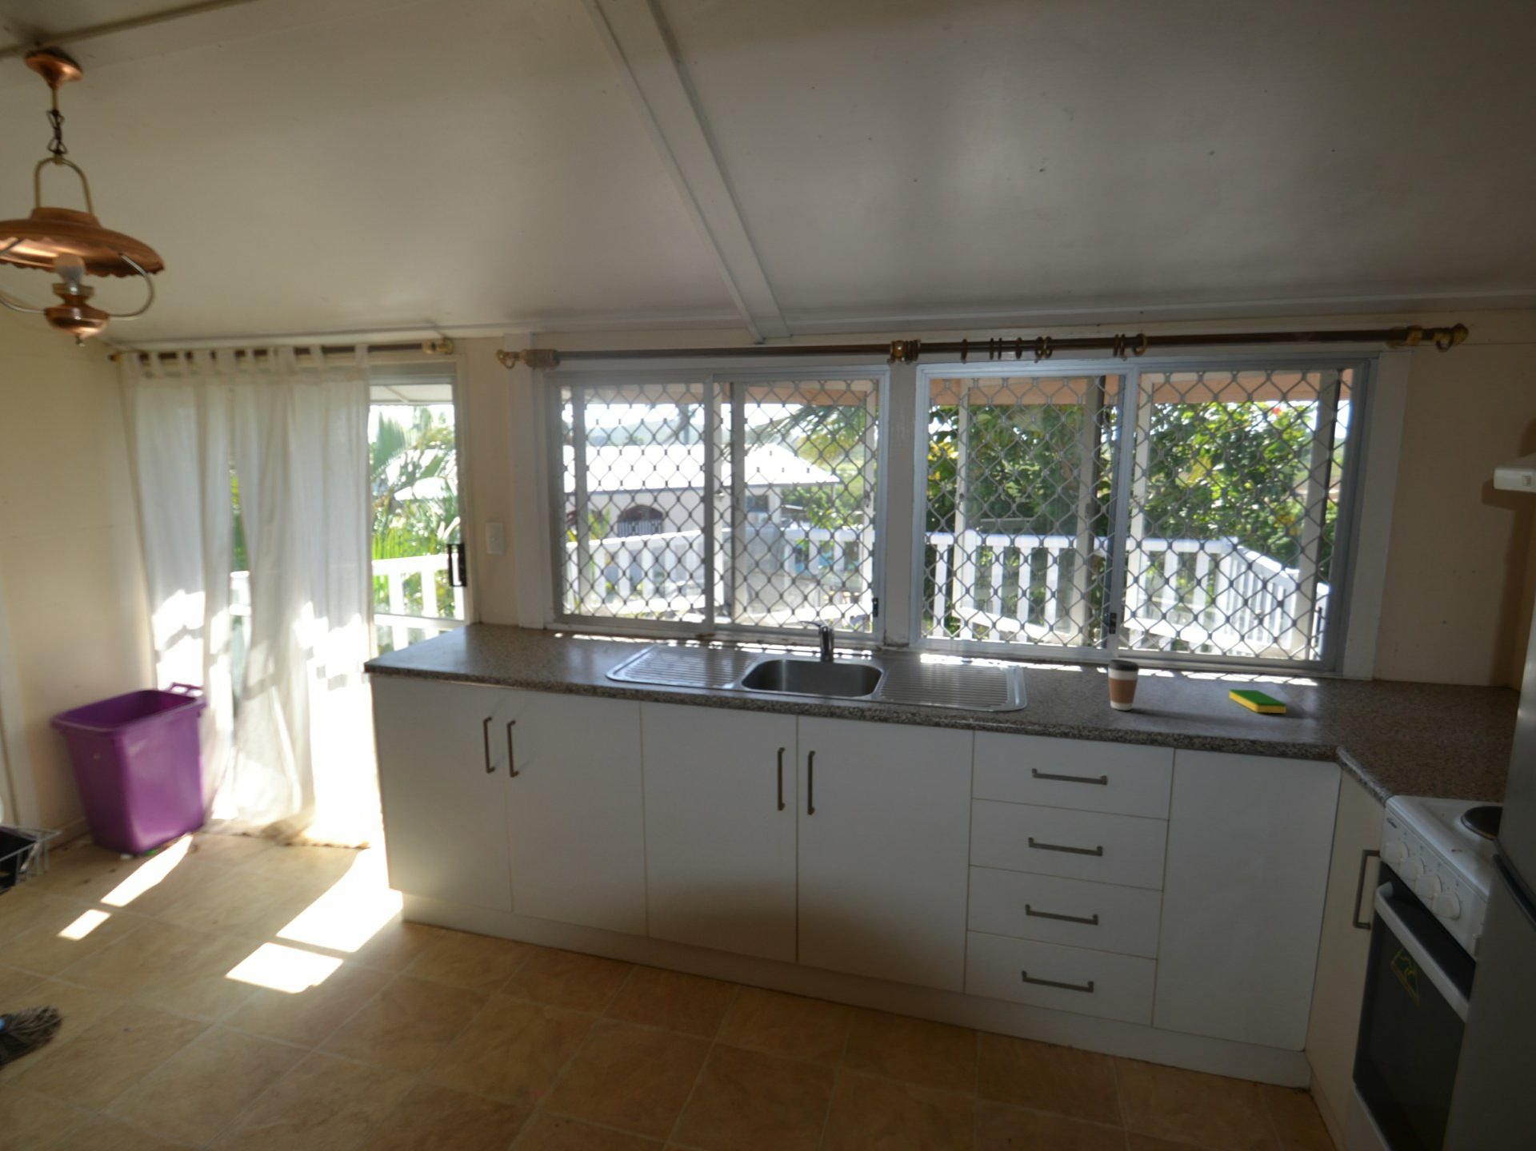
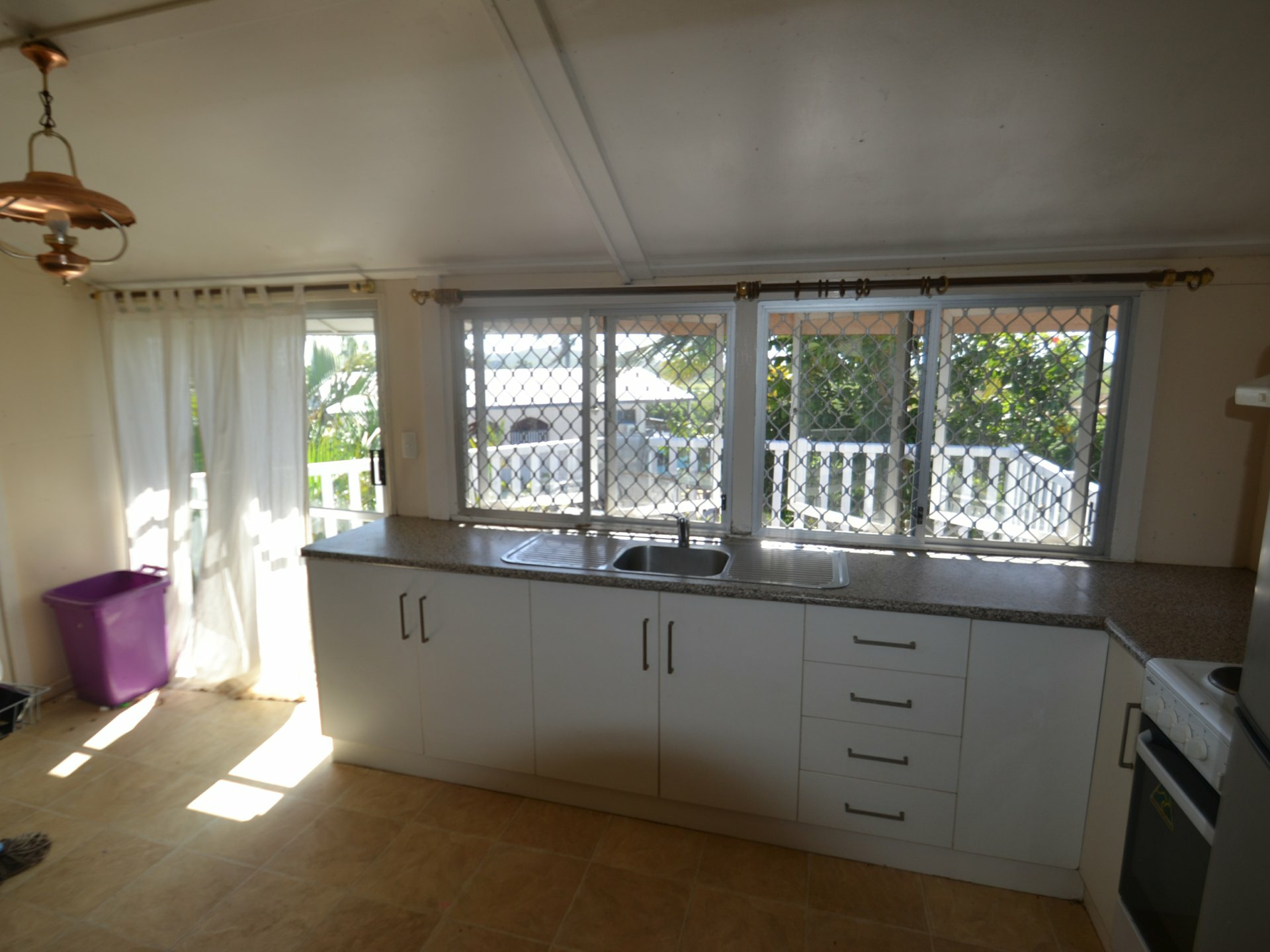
- dish sponge (1257, 700)
- coffee cup (1122, 684)
